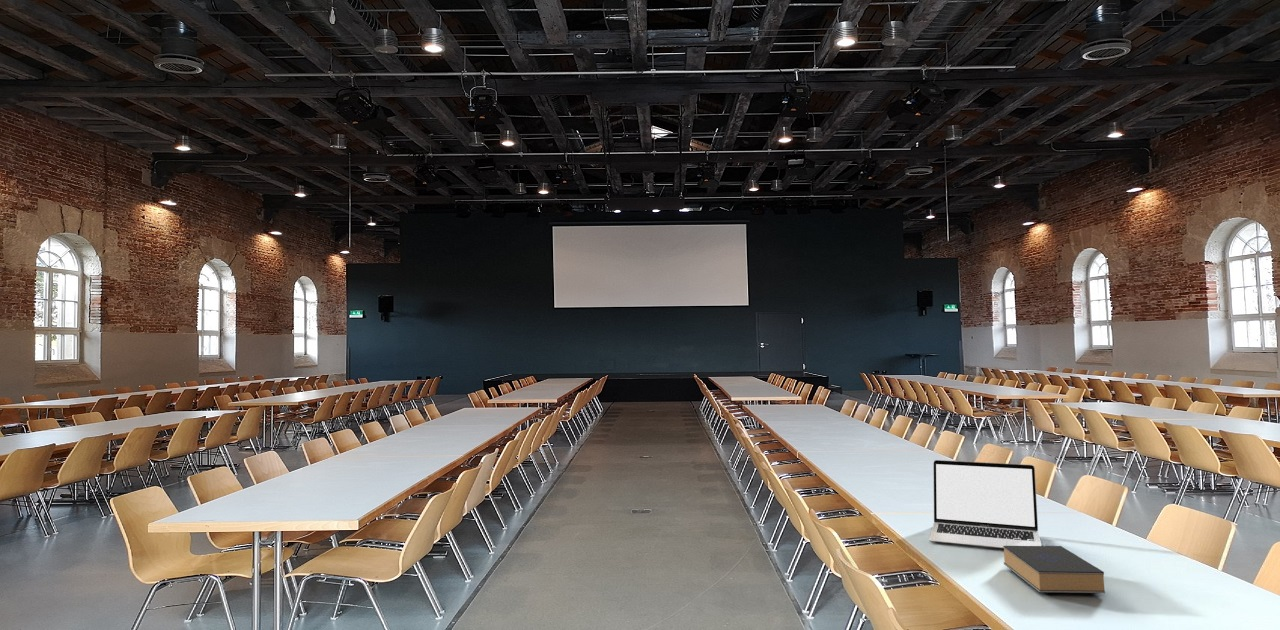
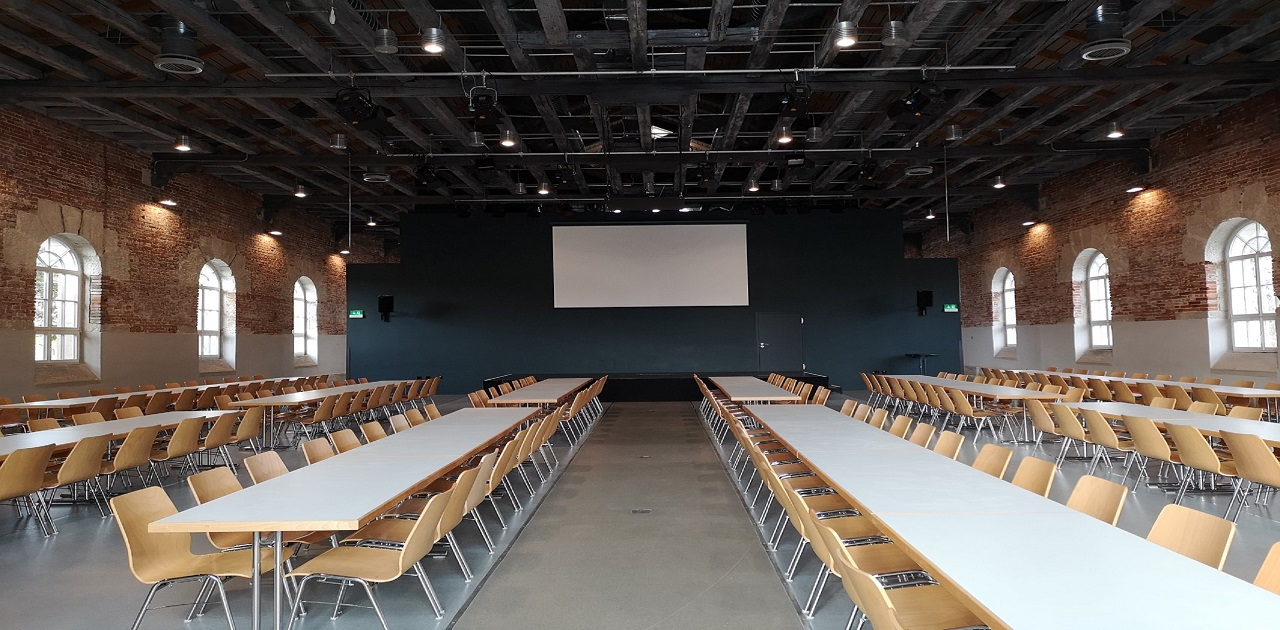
- book (1051, 569)
- laptop (983, 502)
